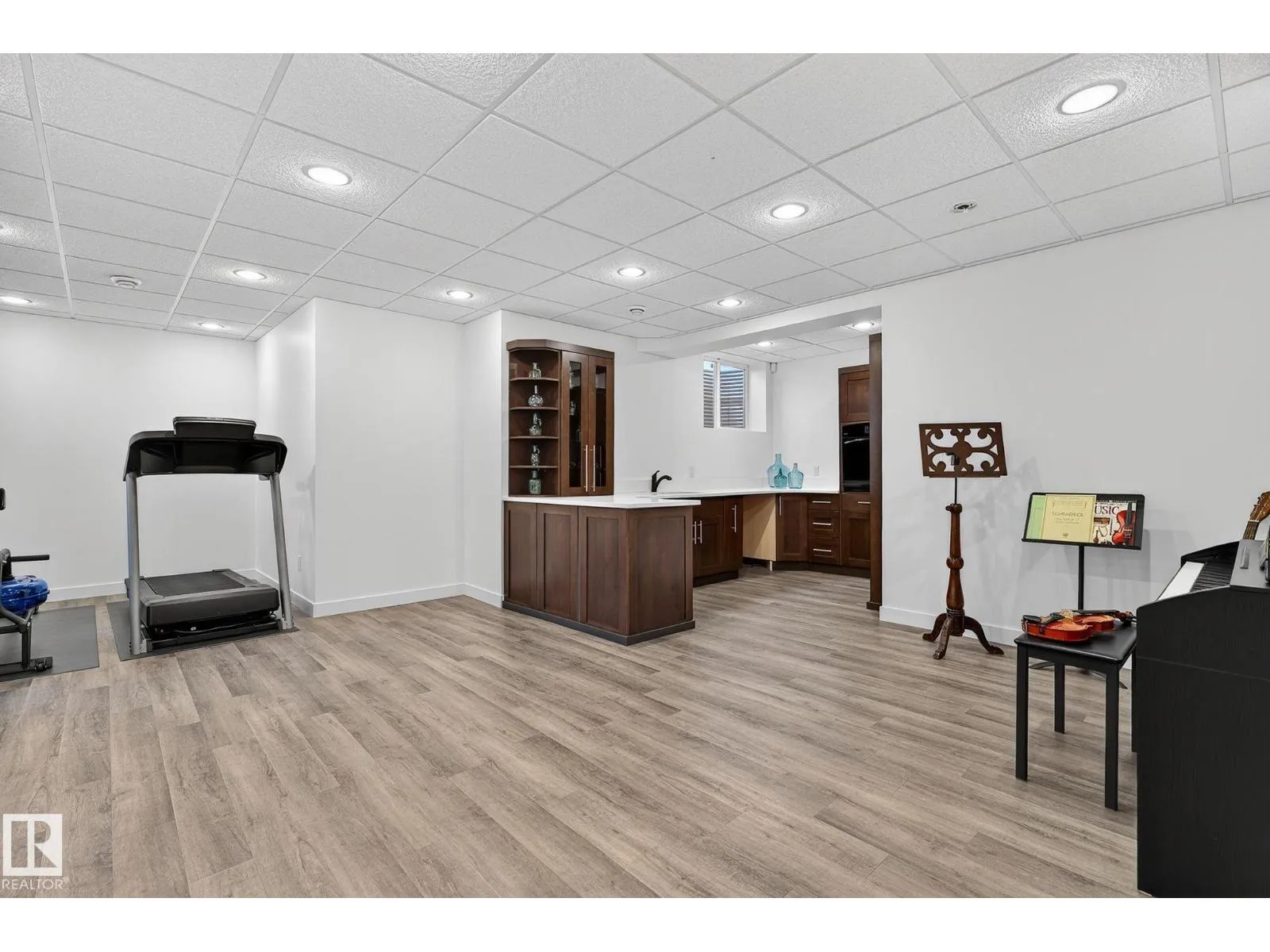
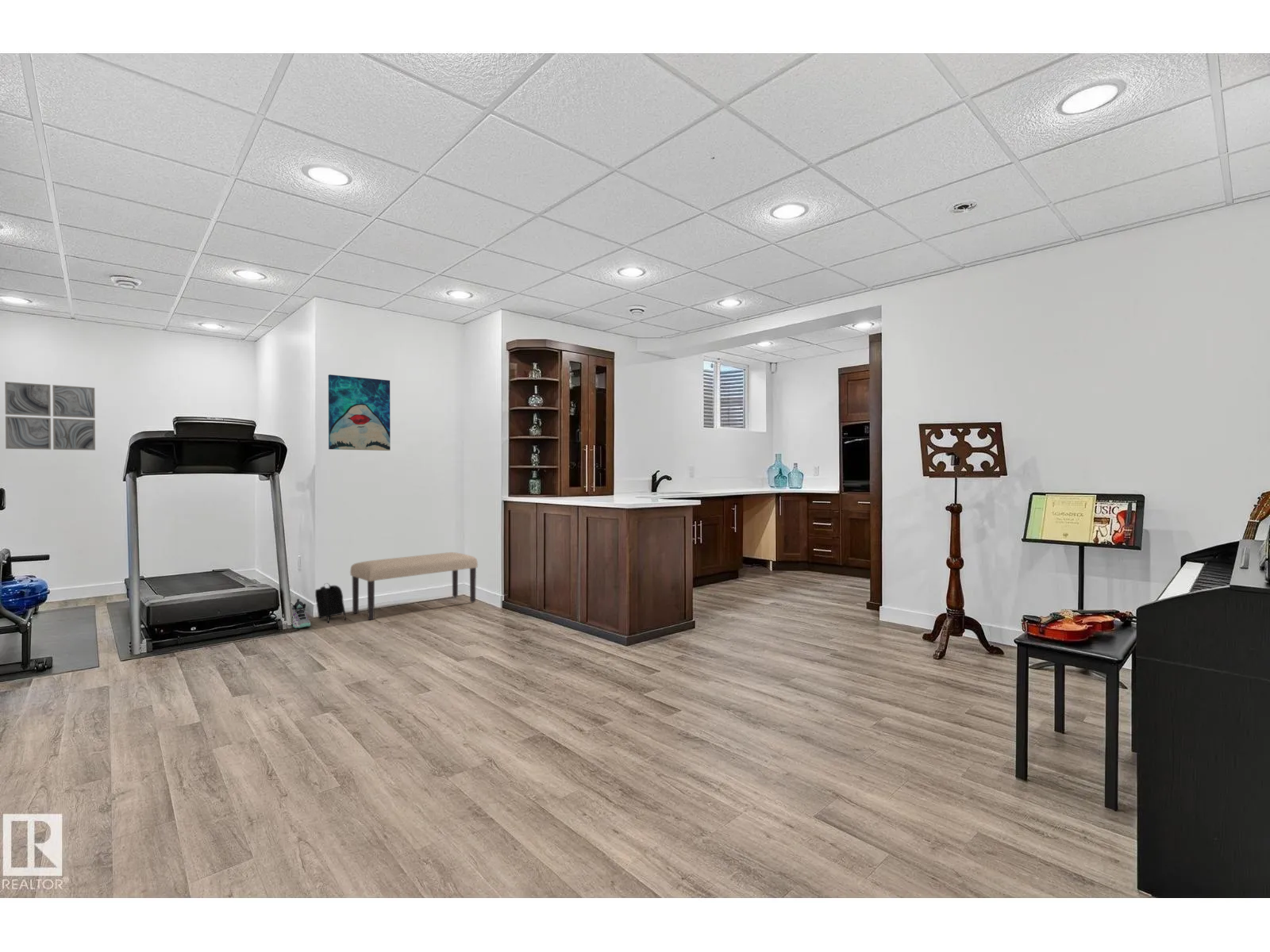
+ wall art (360, 413)
+ wall art (50, 416)
+ bench (414, 575)
+ backpack (331, 601)
+ sneaker (299, 612)
